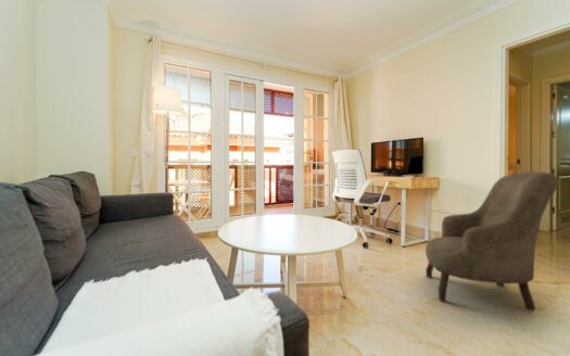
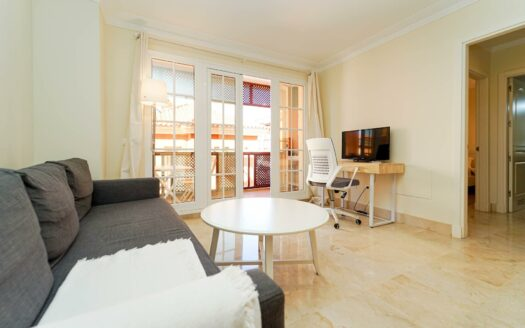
- armchair (483, 232)
